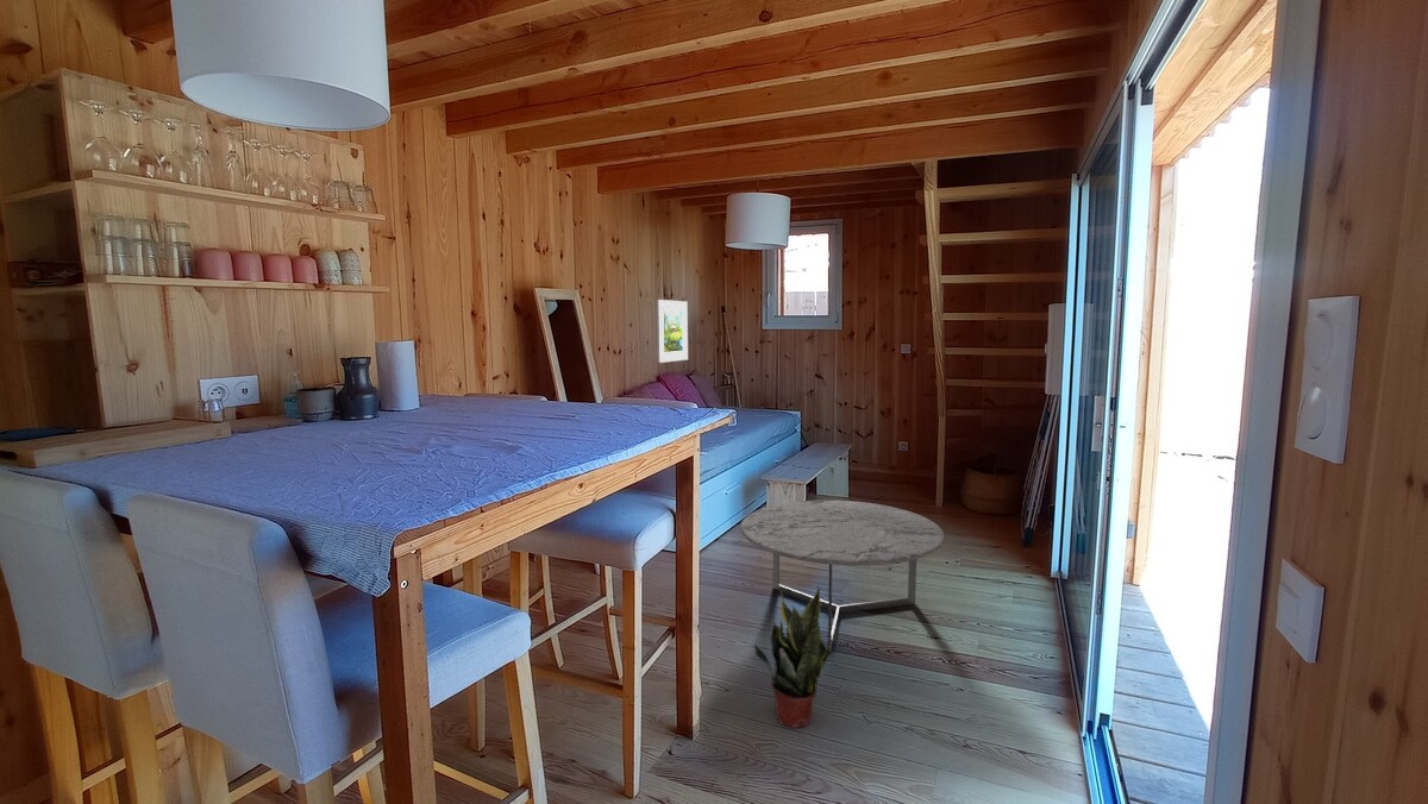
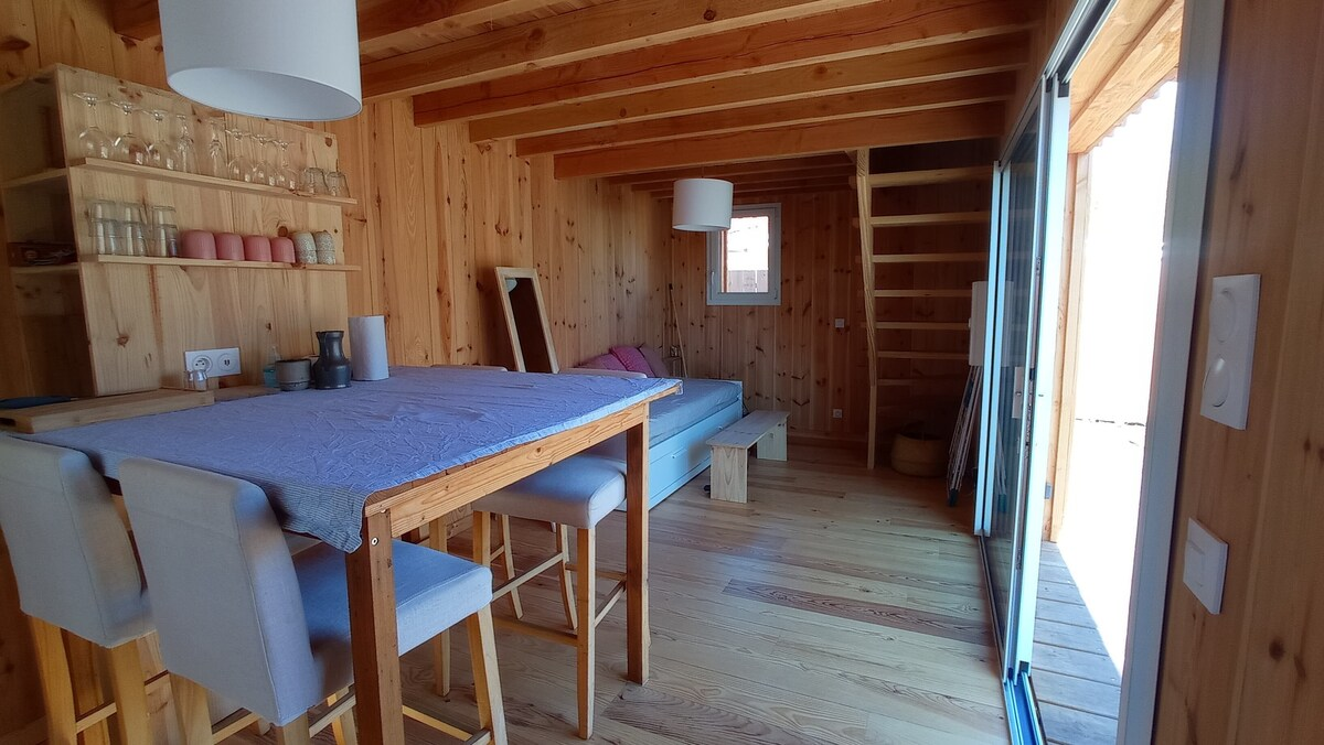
- potted plant (788, 652)
- coffee table (839, 564)
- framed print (672, 331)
